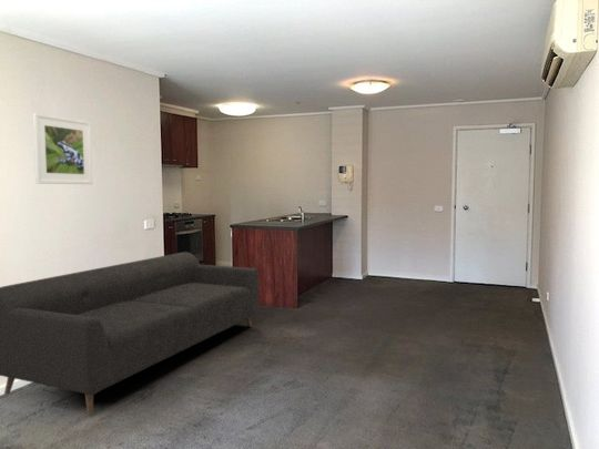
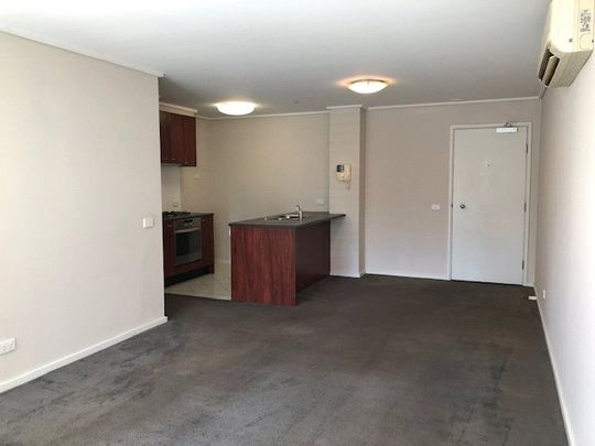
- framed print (64, 151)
- sofa (151, 312)
